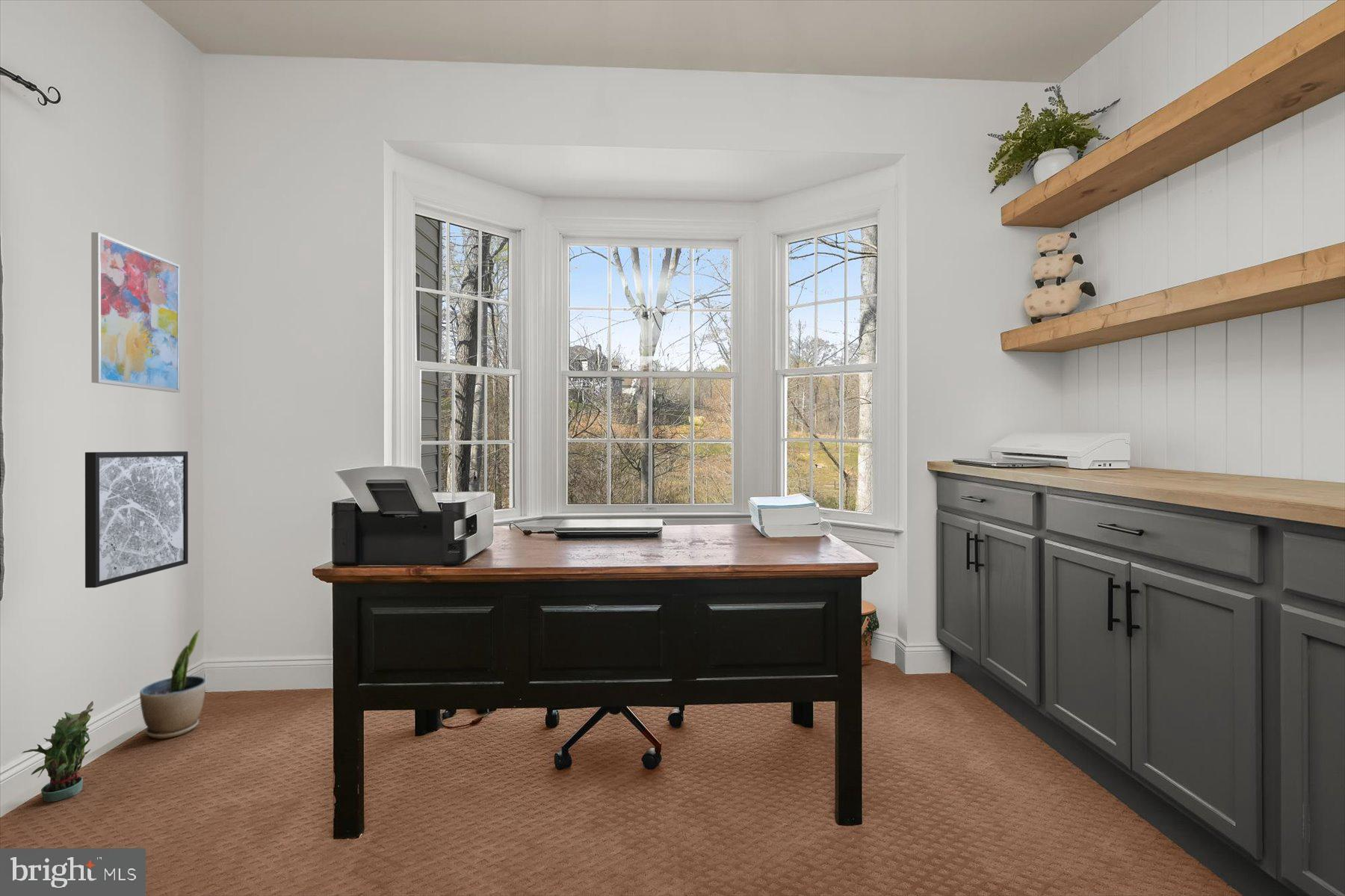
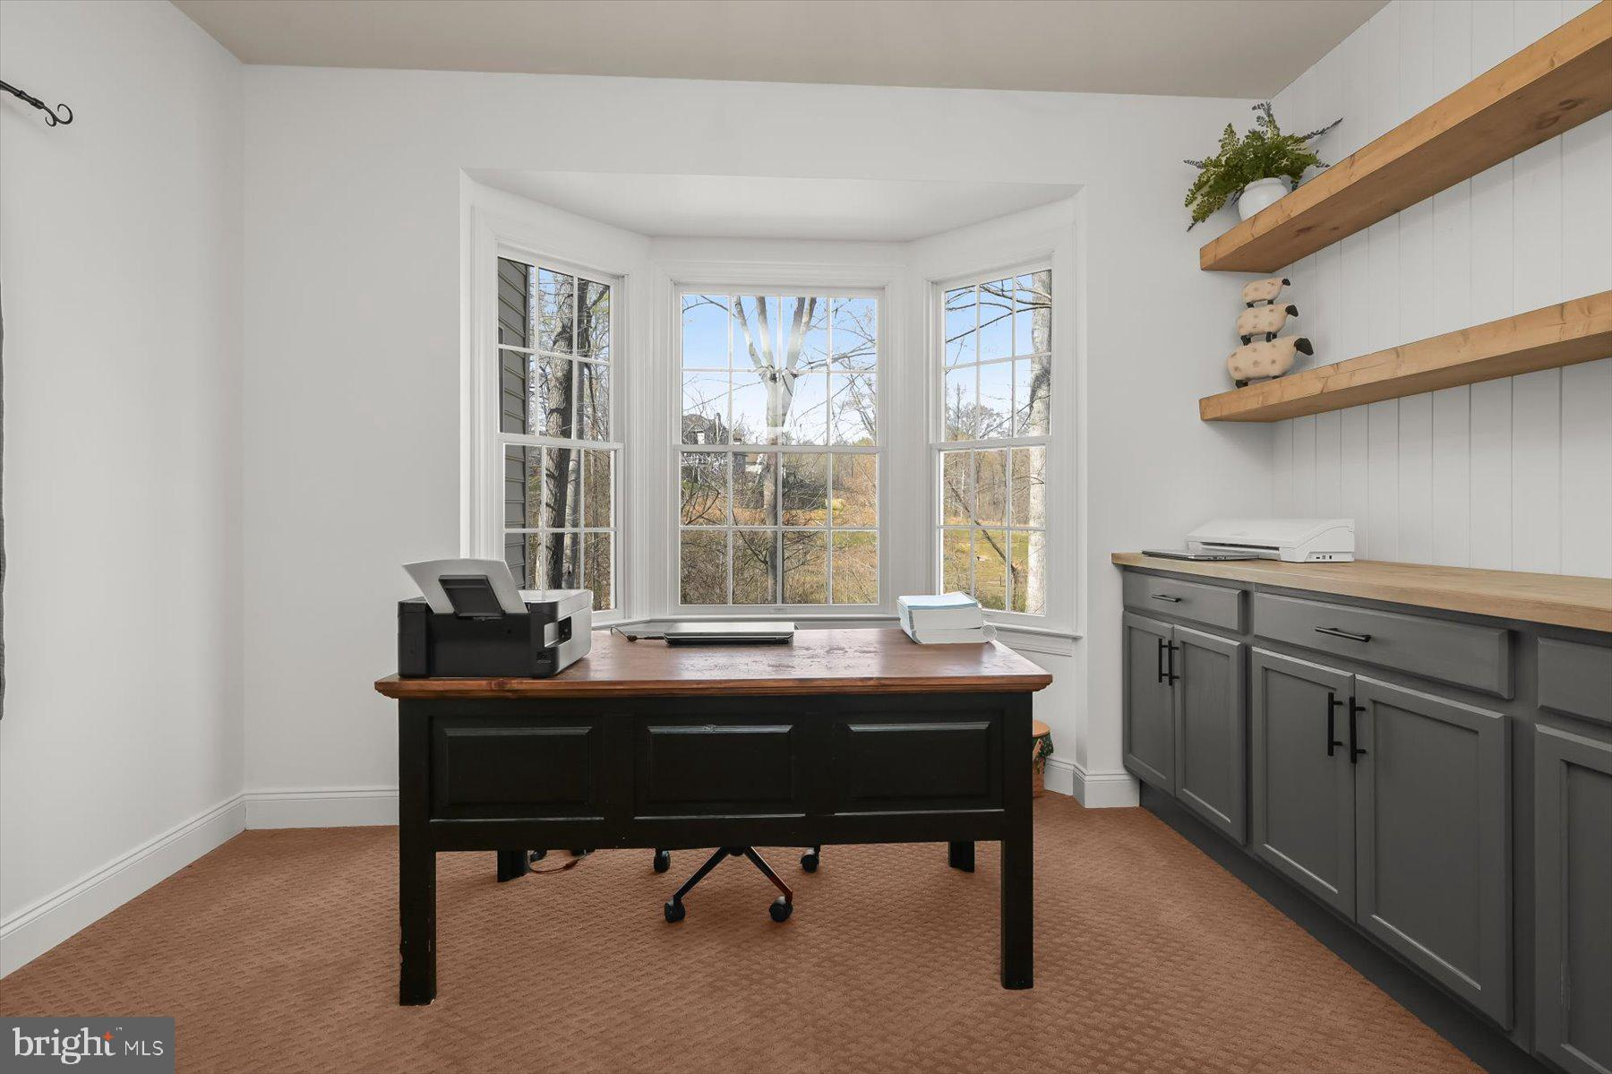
- potted plant (173, 683)
- wall art (139, 318)
- potted plant (67, 751)
- wall art (141, 513)
